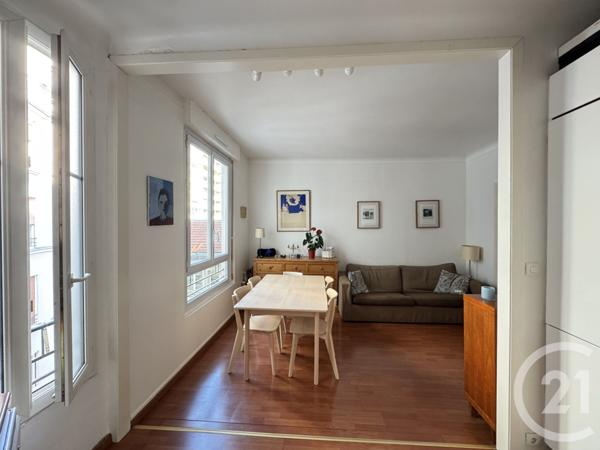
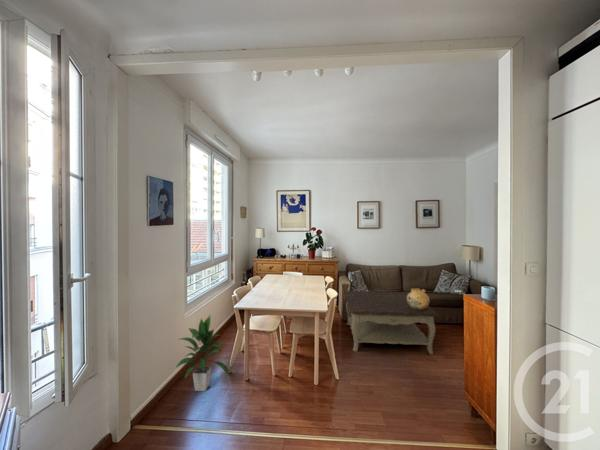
+ ceramic pot (417, 298)
+ indoor plant (203, 354)
+ coffee table (384, 318)
